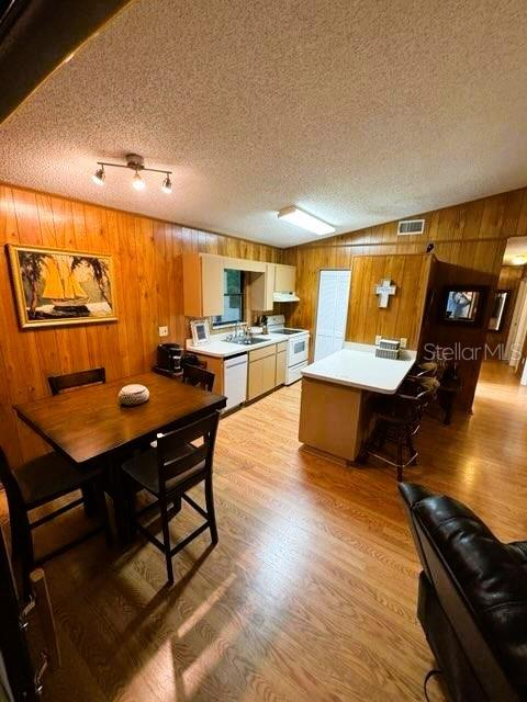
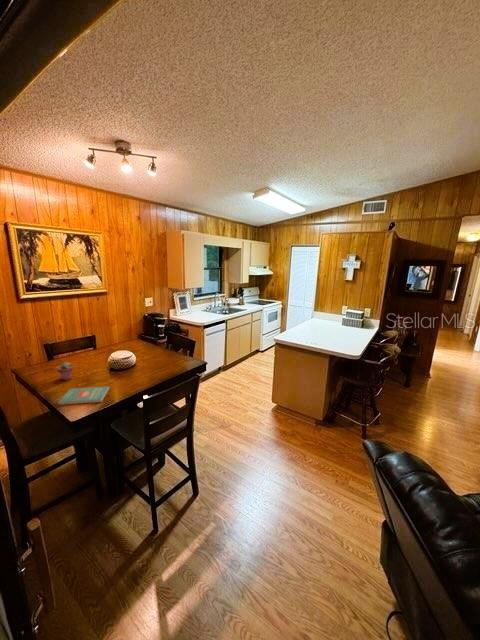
+ potted succulent (65, 370)
+ book (85, 394)
